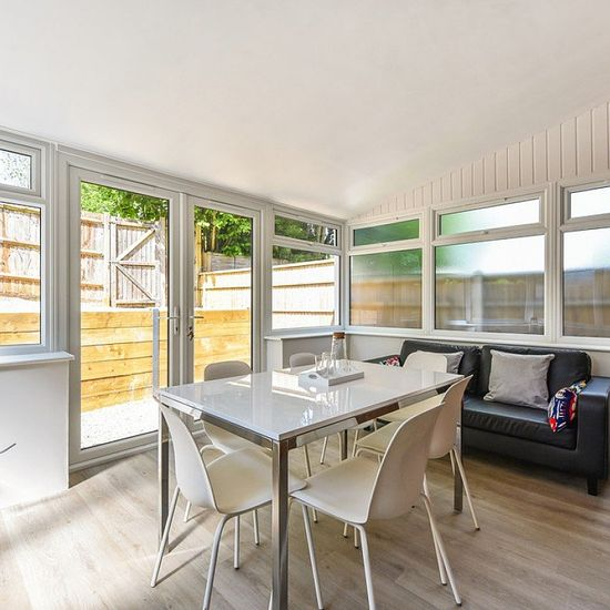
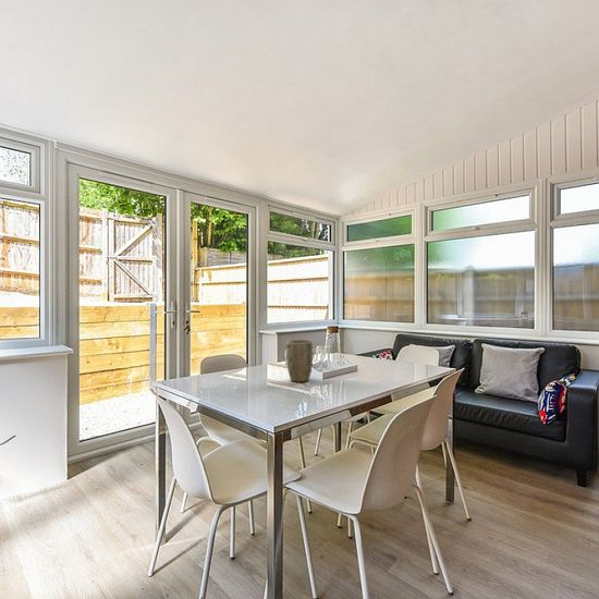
+ plant pot (300, 360)
